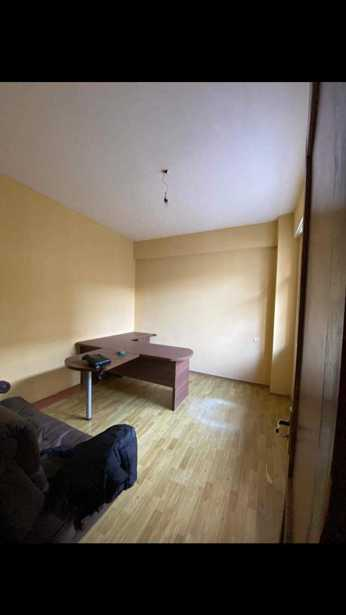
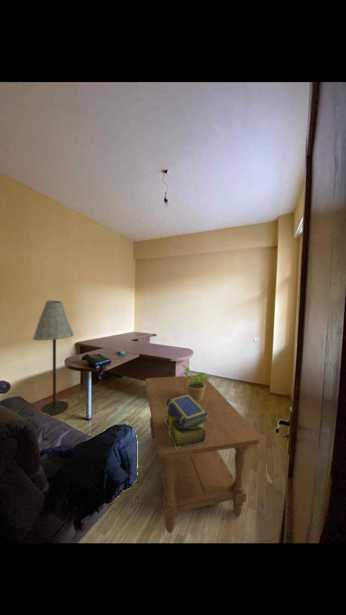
+ potted plant (195, 381)
+ stack of books (186, 417)
+ coffee table (190, 445)
+ floor lamp (54, 355)
